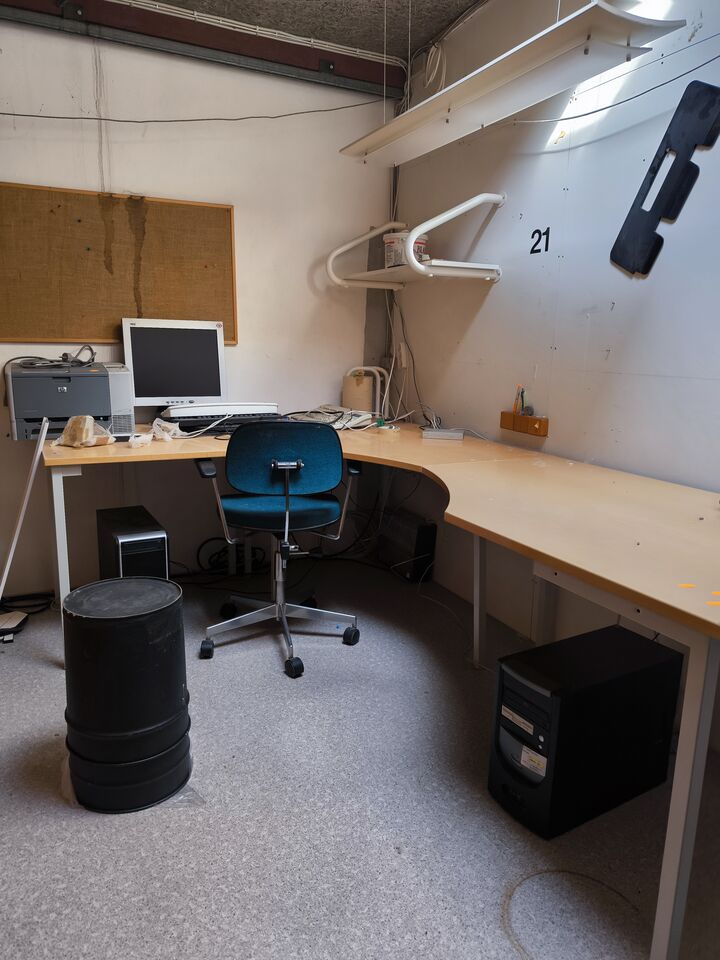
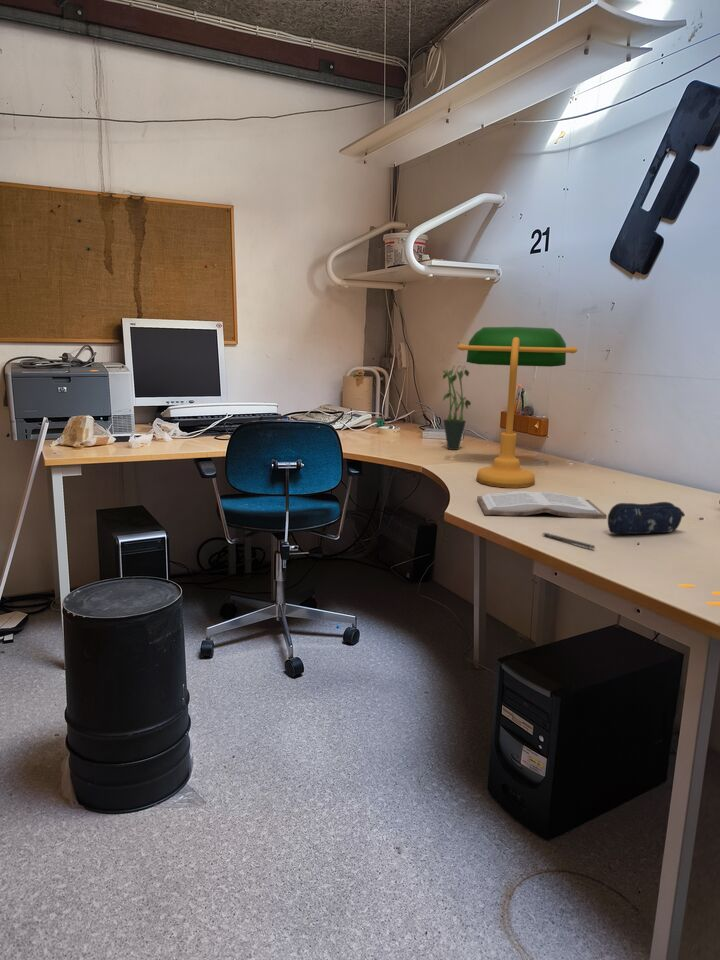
+ potted plant (451, 407)
+ pen (566, 540)
+ desk lamp (511, 402)
+ book (539, 503)
+ pencil case (644, 518)
